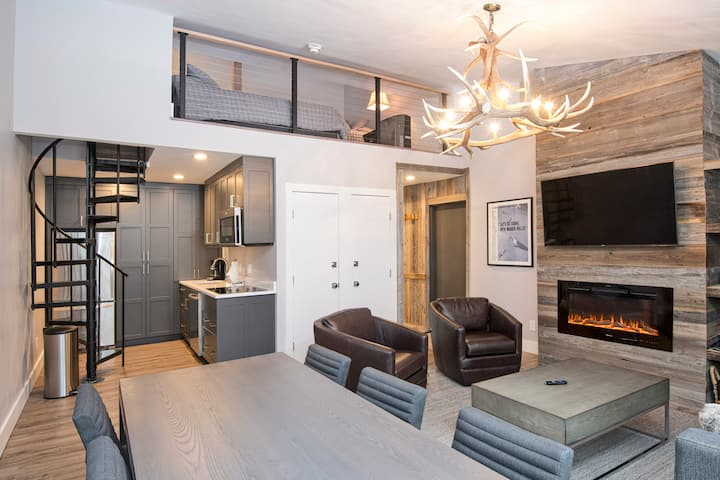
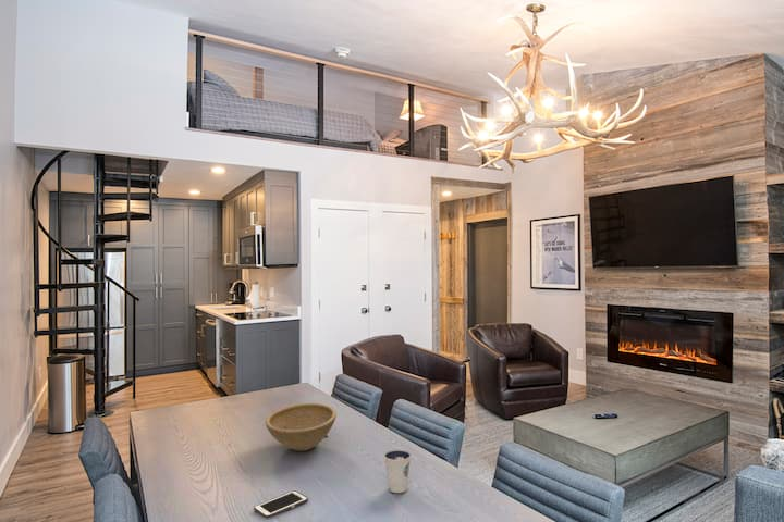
+ cell phone (281, 504)
+ bowl (302, 430)
+ dixie cup (397, 471)
